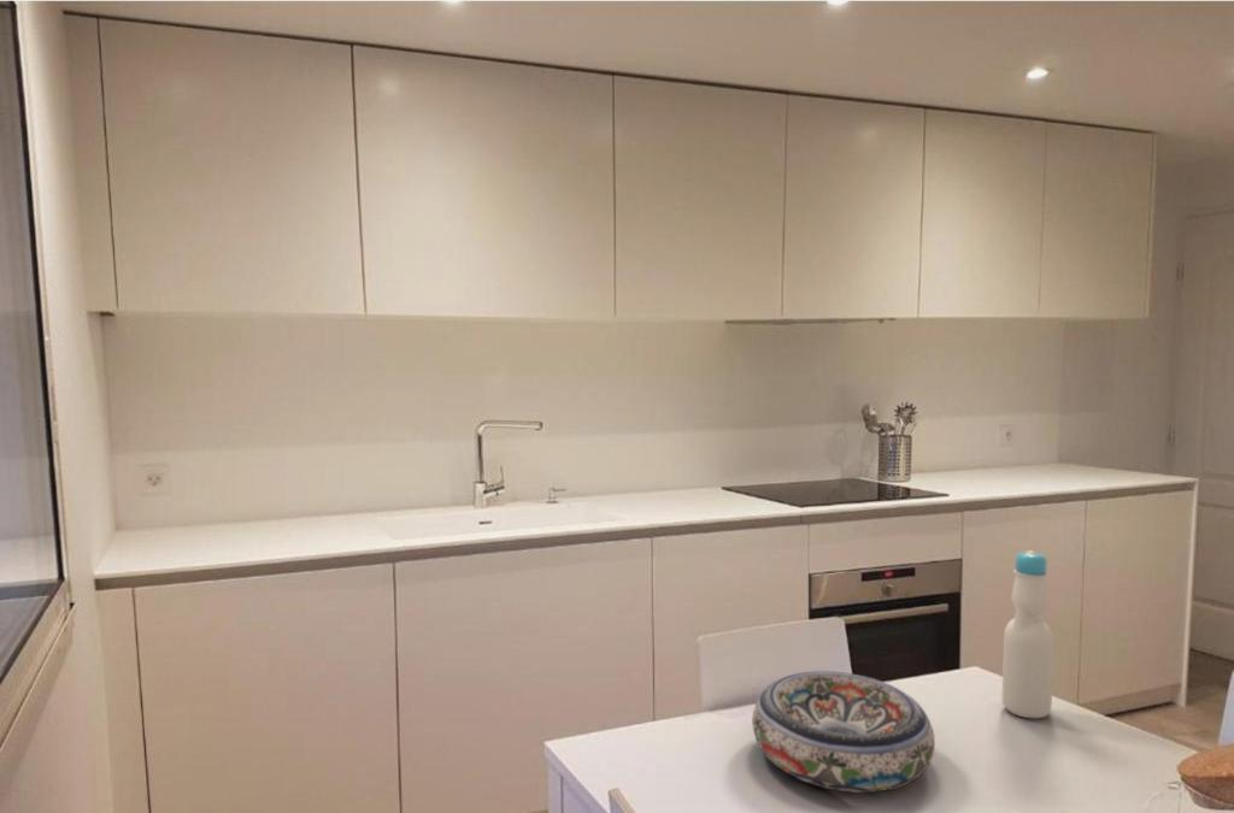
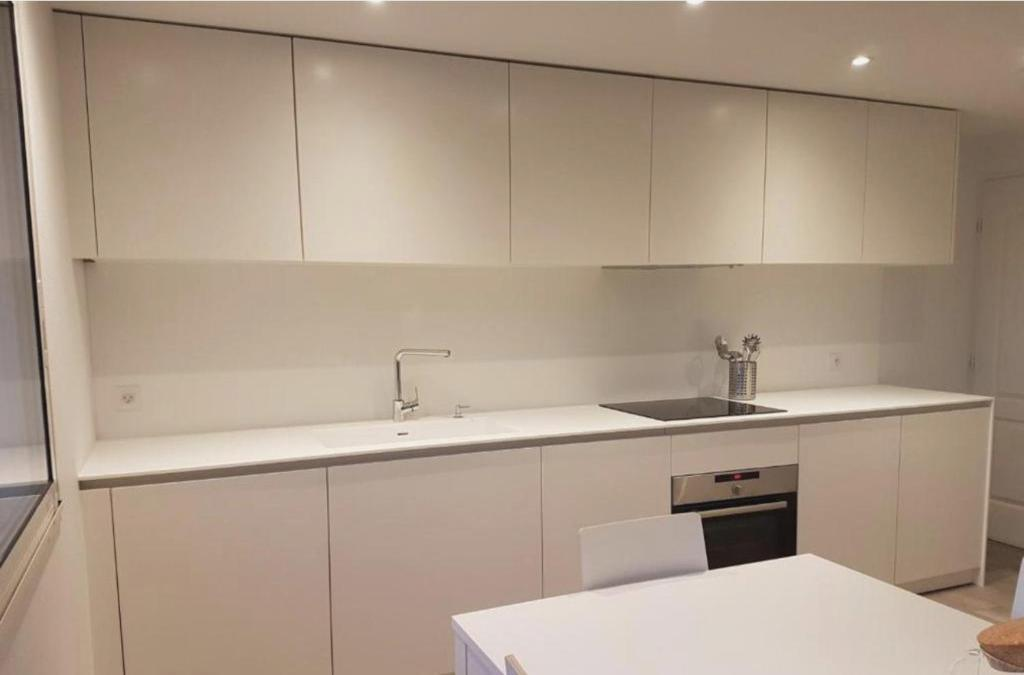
- bowl (840, 727)
- bottle (1028, 631)
